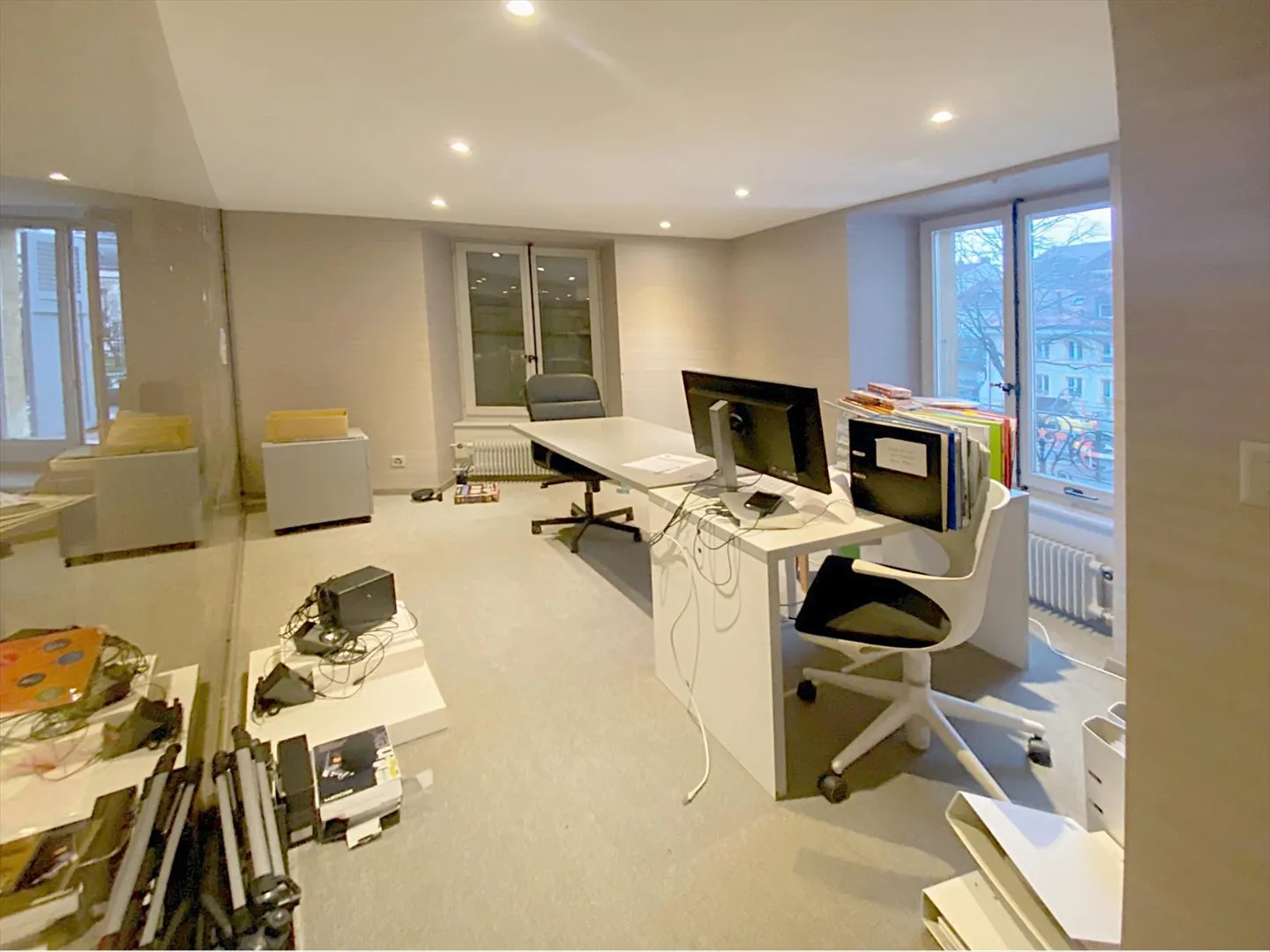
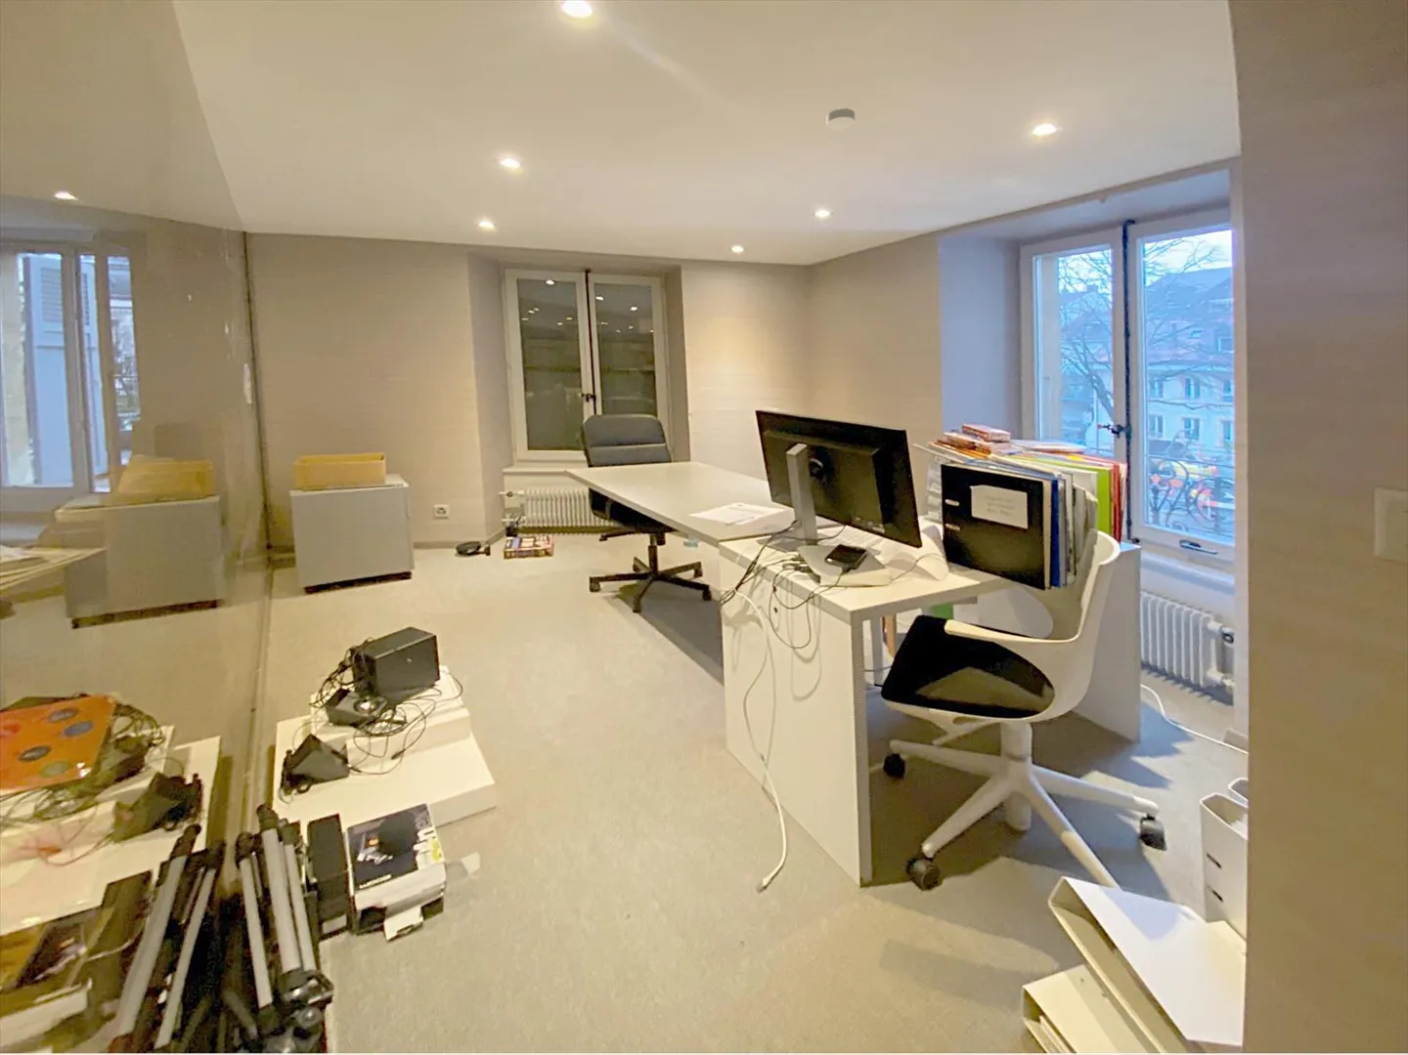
+ smoke detector (840, 116)
